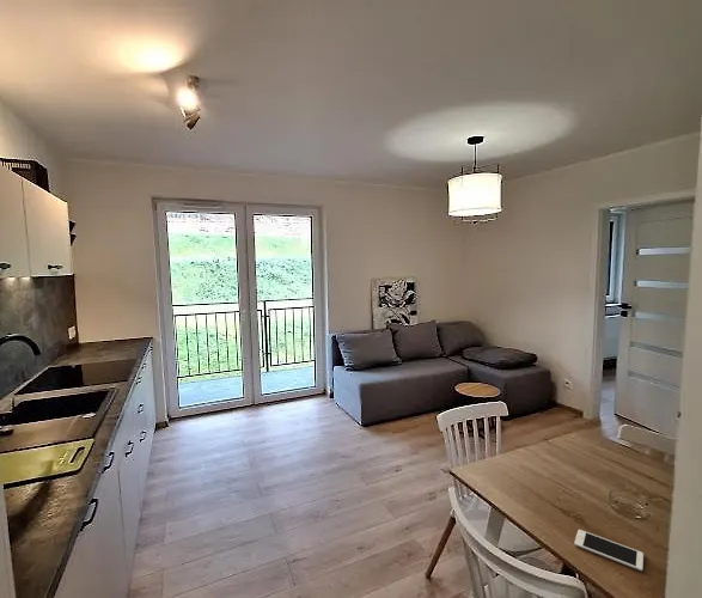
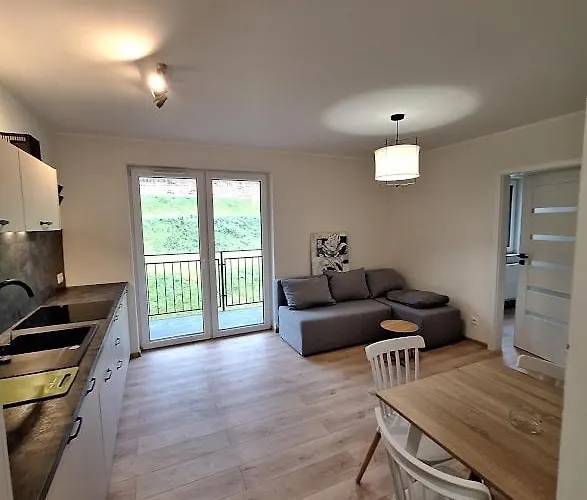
- cell phone (608, 548)
